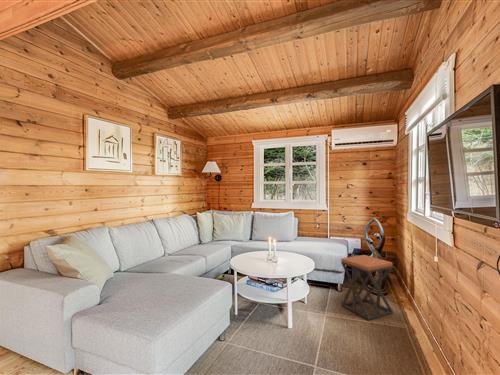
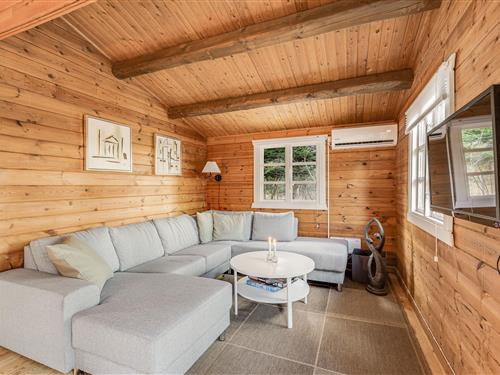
- stool (365, 284)
